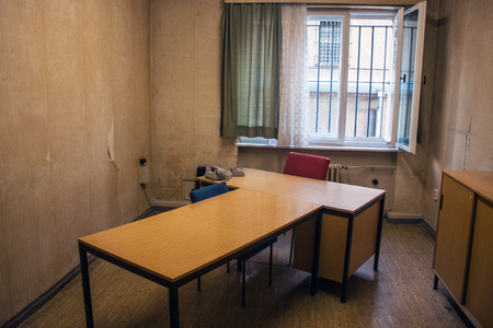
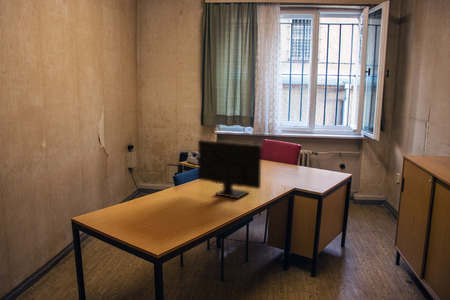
+ computer monitor (232, 168)
